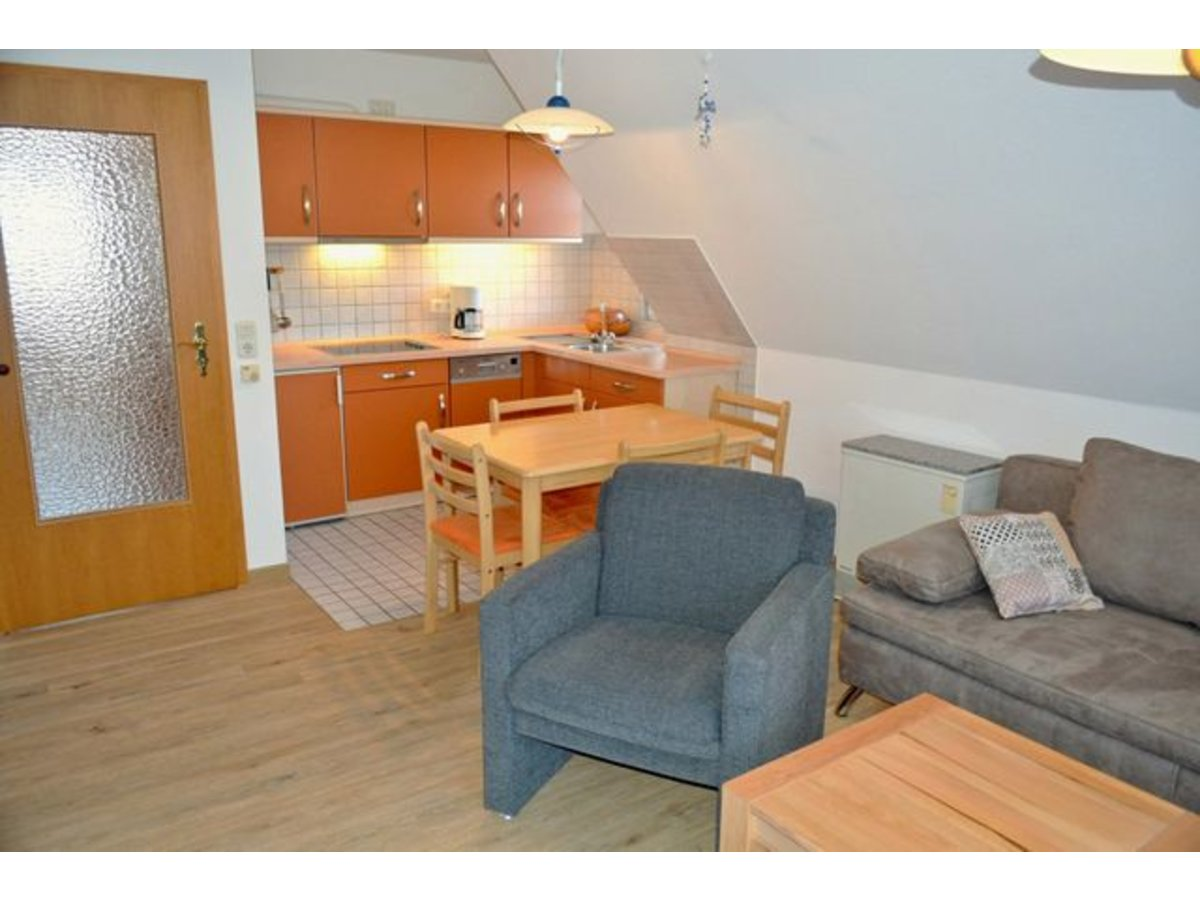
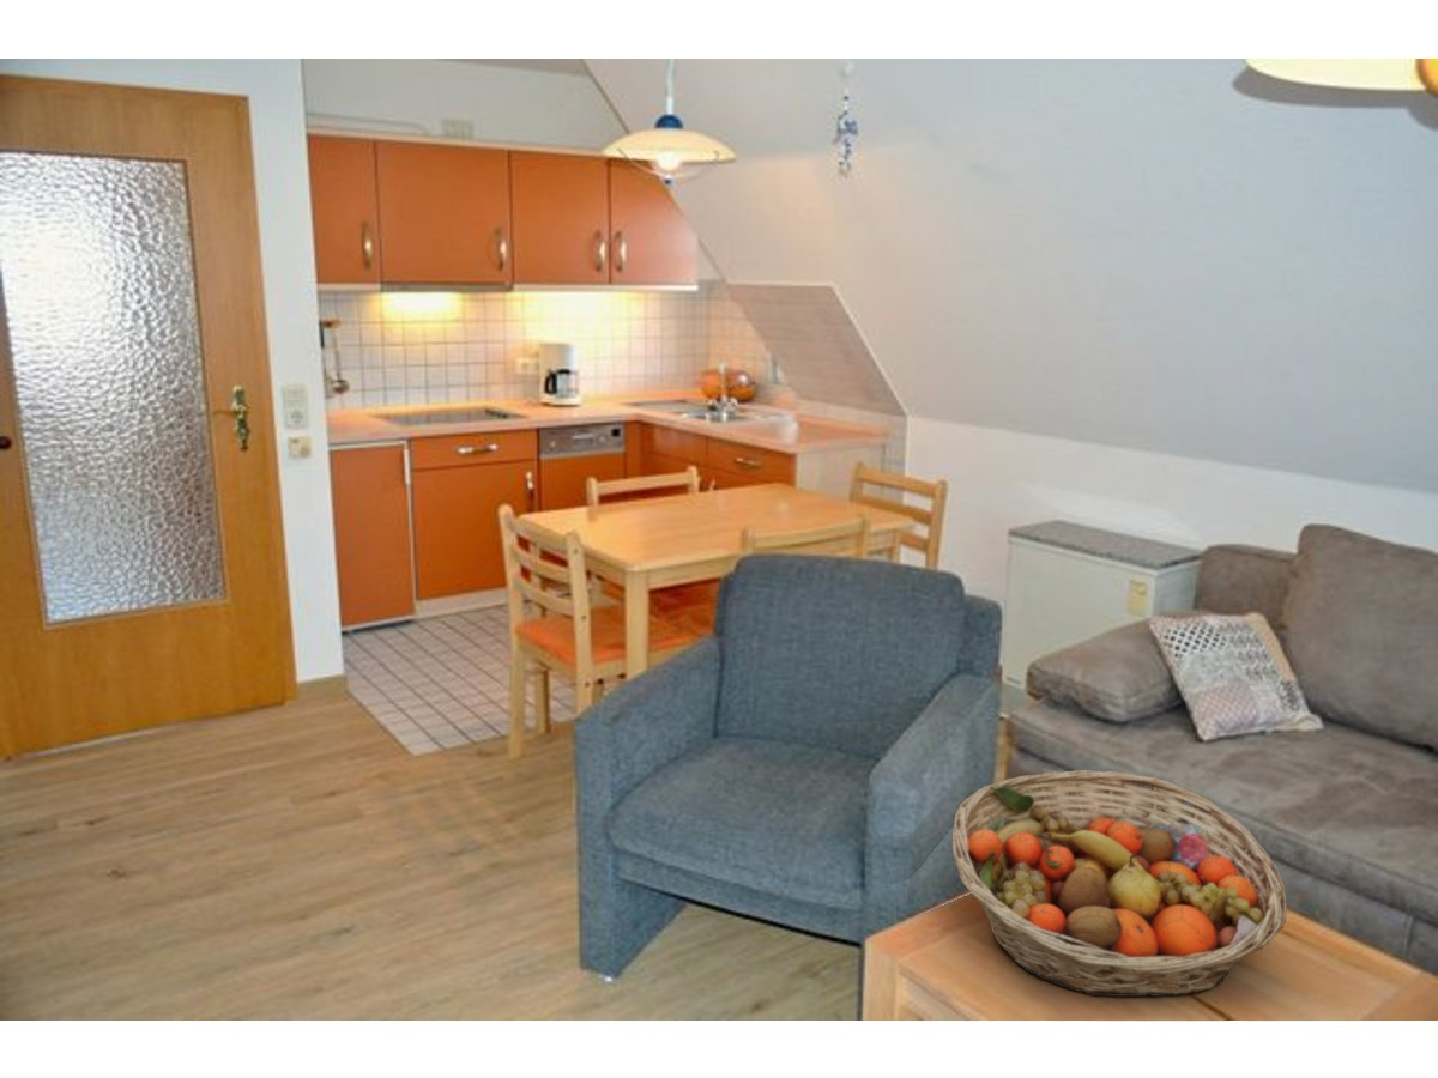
+ fruit basket (1110, 879)
